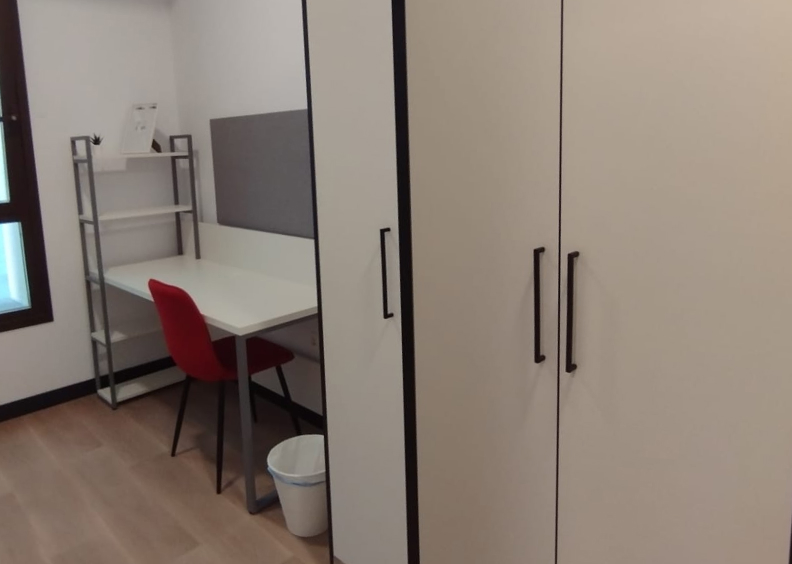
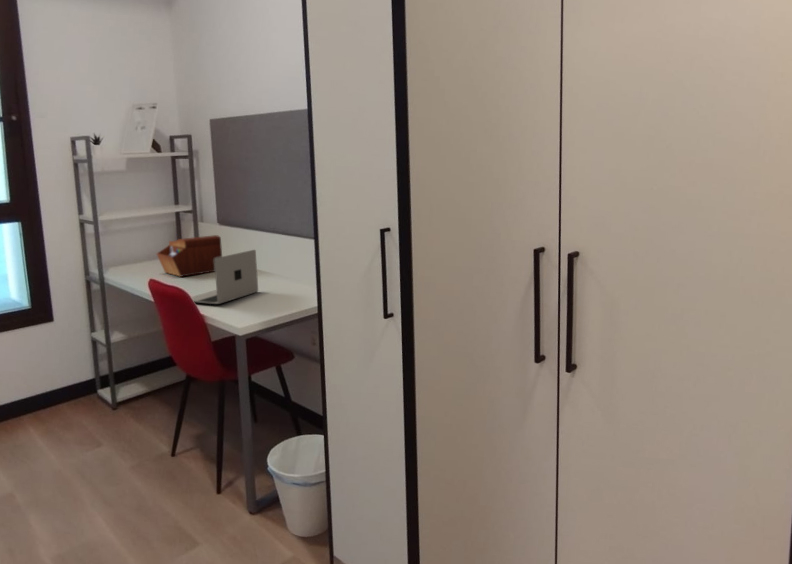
+ sewing box (188, 254)
+ laptop (219, 275)
